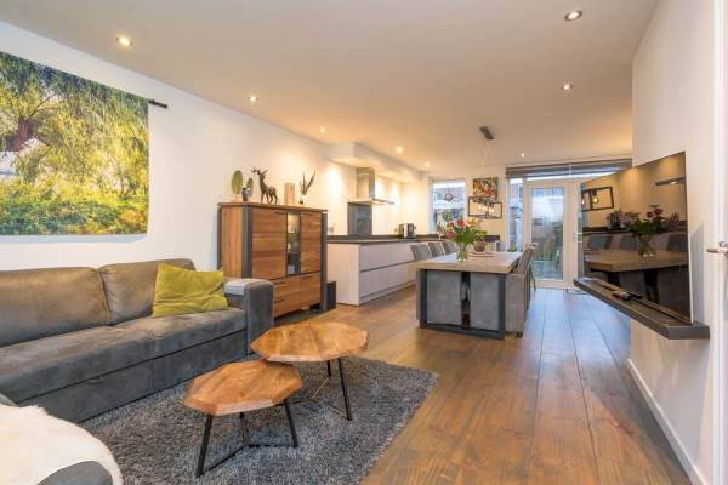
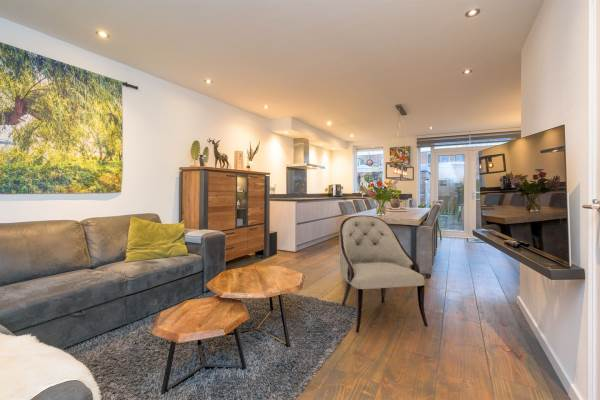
+ armchair (375, 265)
